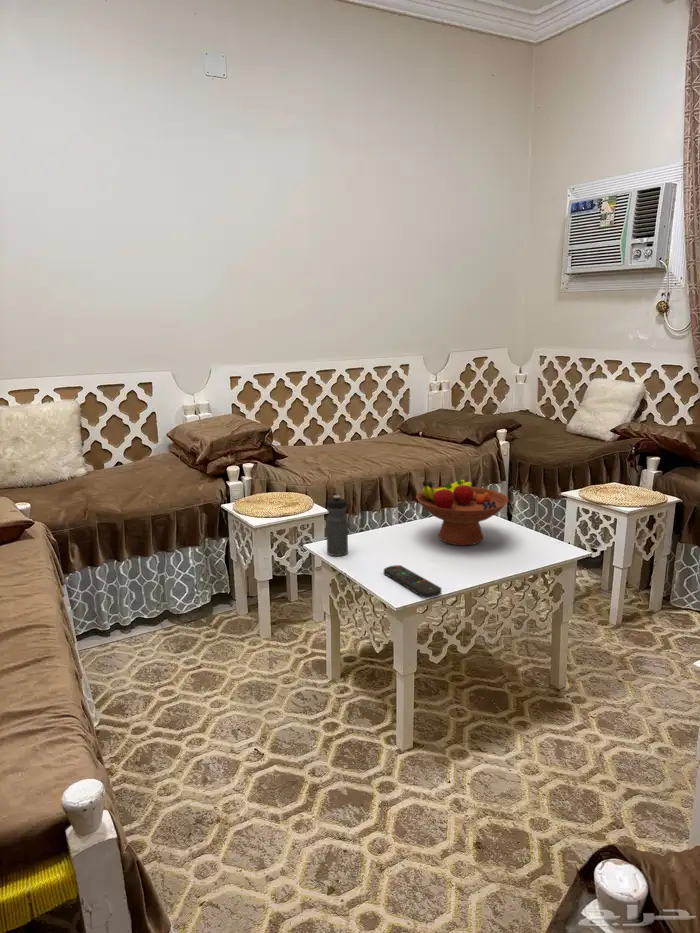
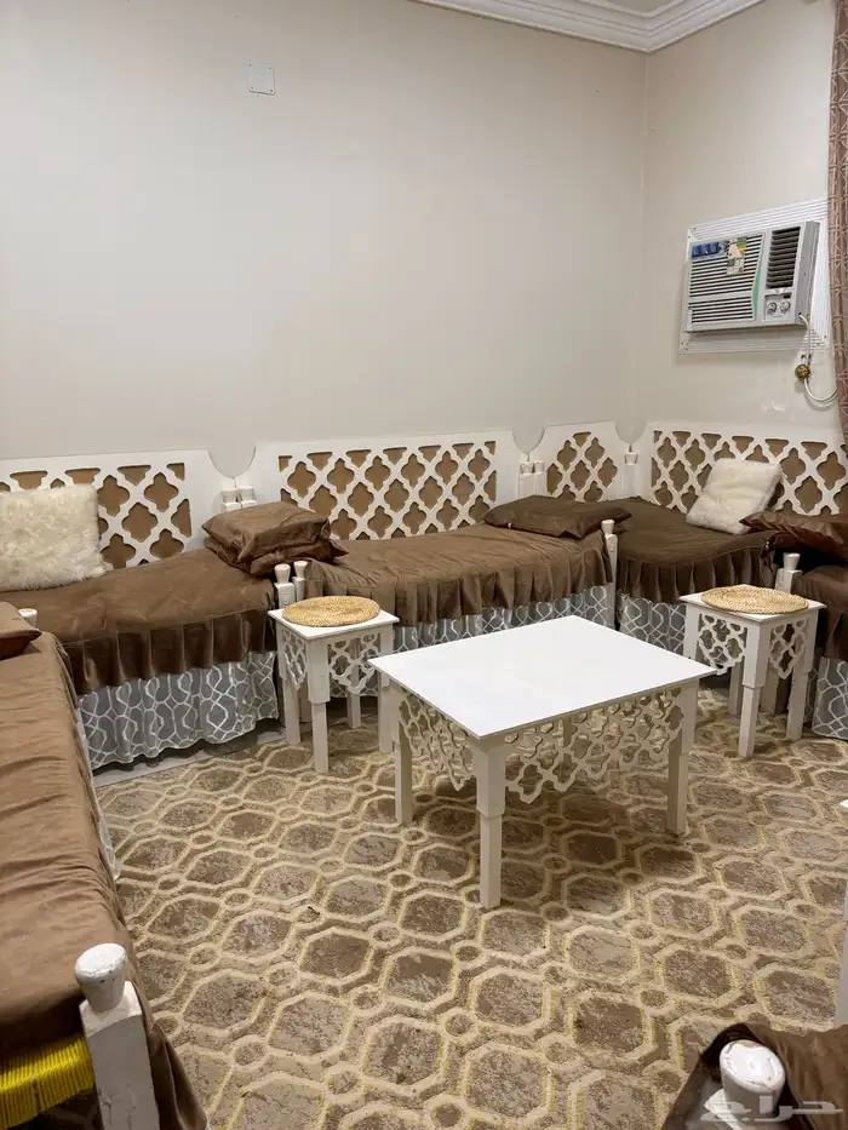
- water bottle (337, 524)
- fruit bowl (461, 510)
- remote control (411, 580)
